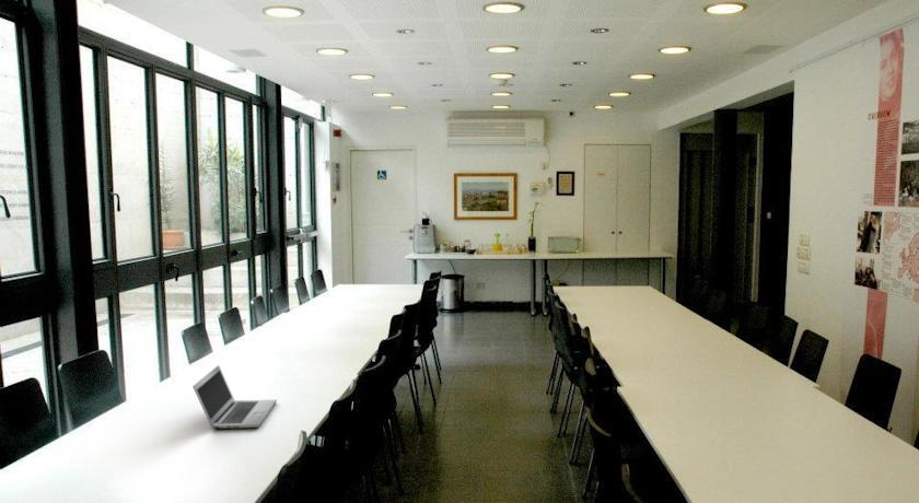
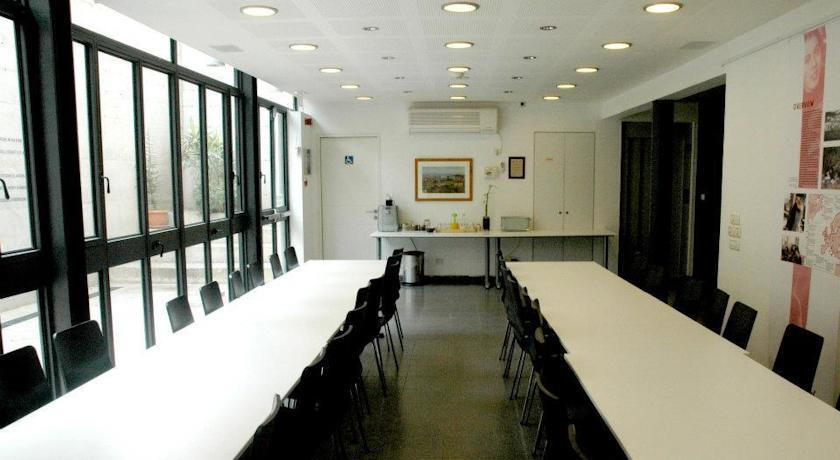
- laptop (232, 396)
